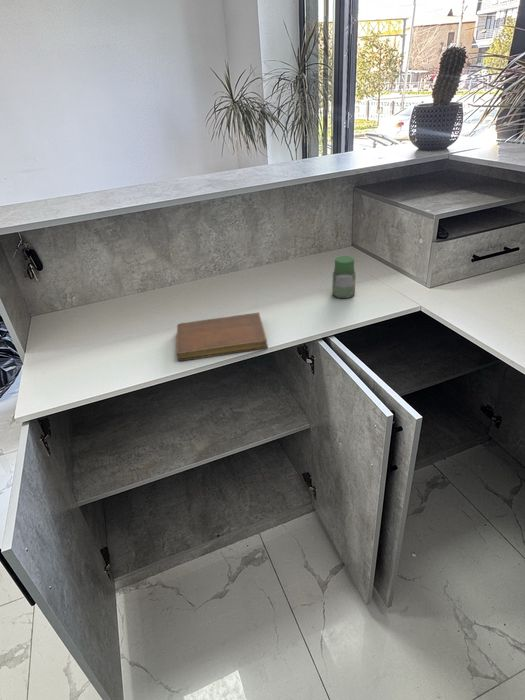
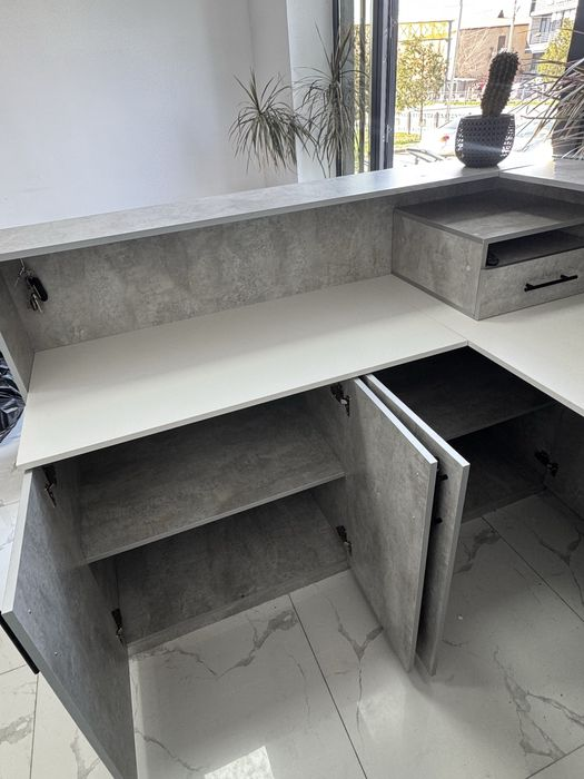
- jar (344, 276)
- notebook (220, 334)
